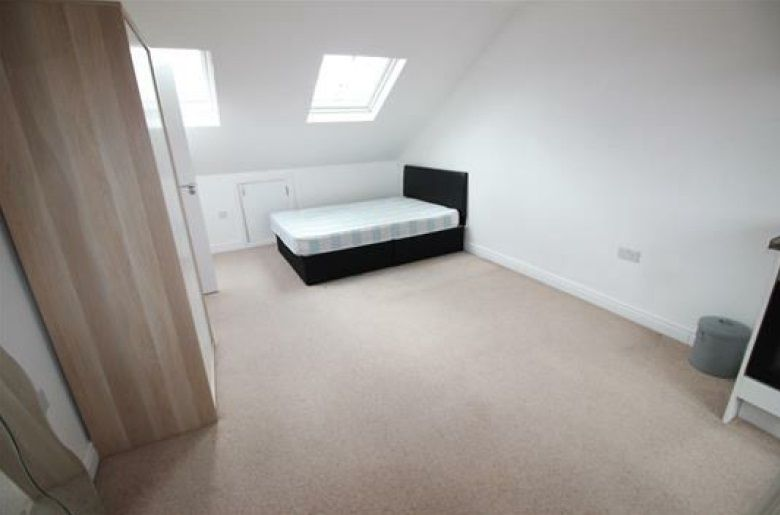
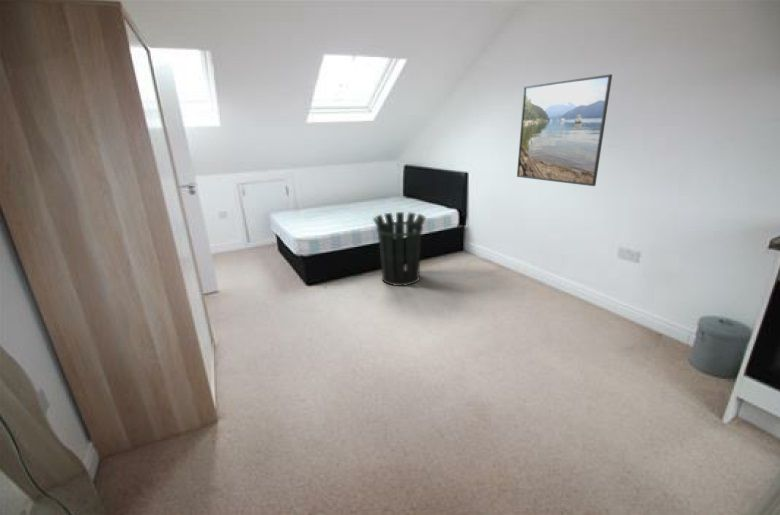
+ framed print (557, 133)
+ waste bin (400, 248)
